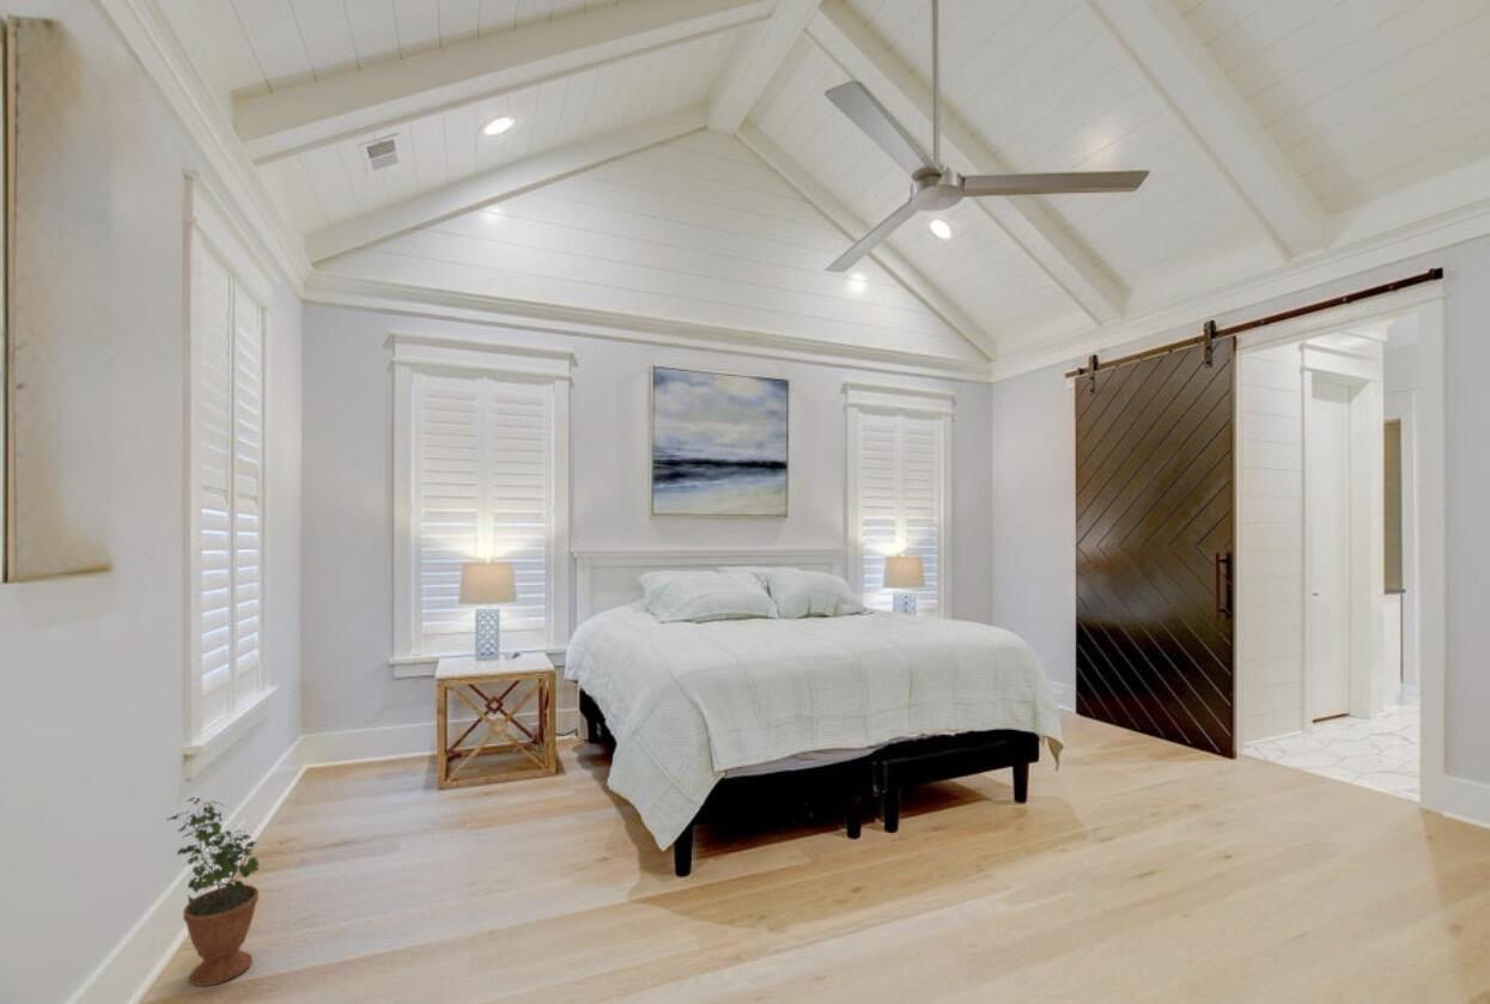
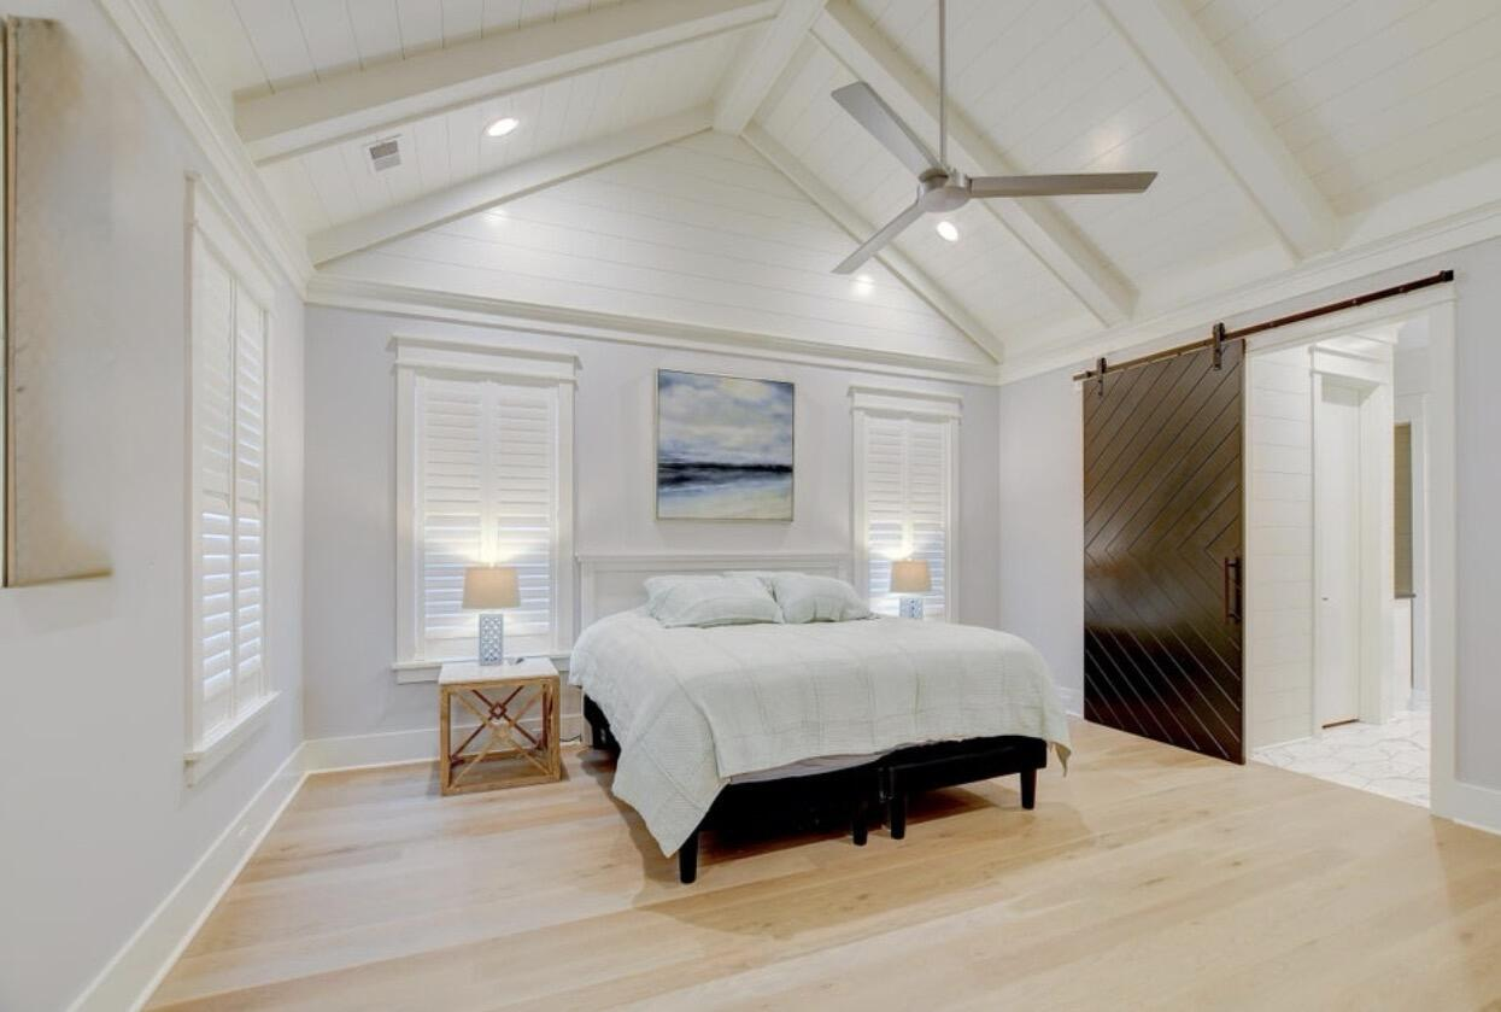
- potted plant (212, 884)
